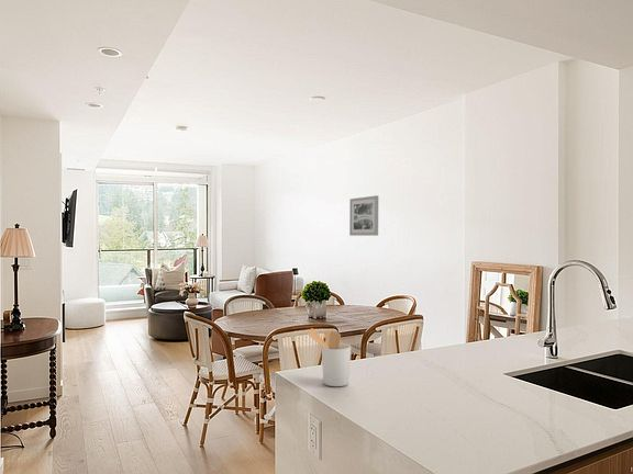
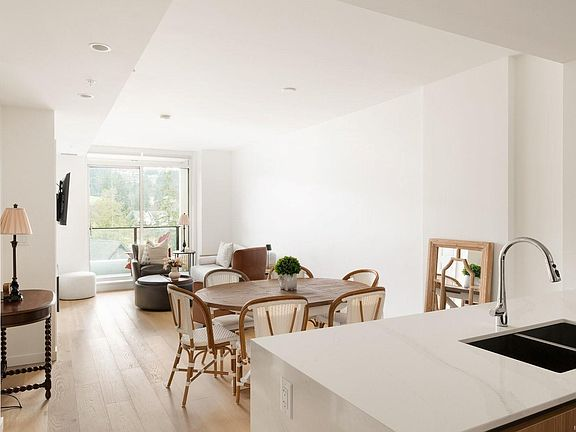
- wall art (363, 216)
- utensil holder (327, 354)
